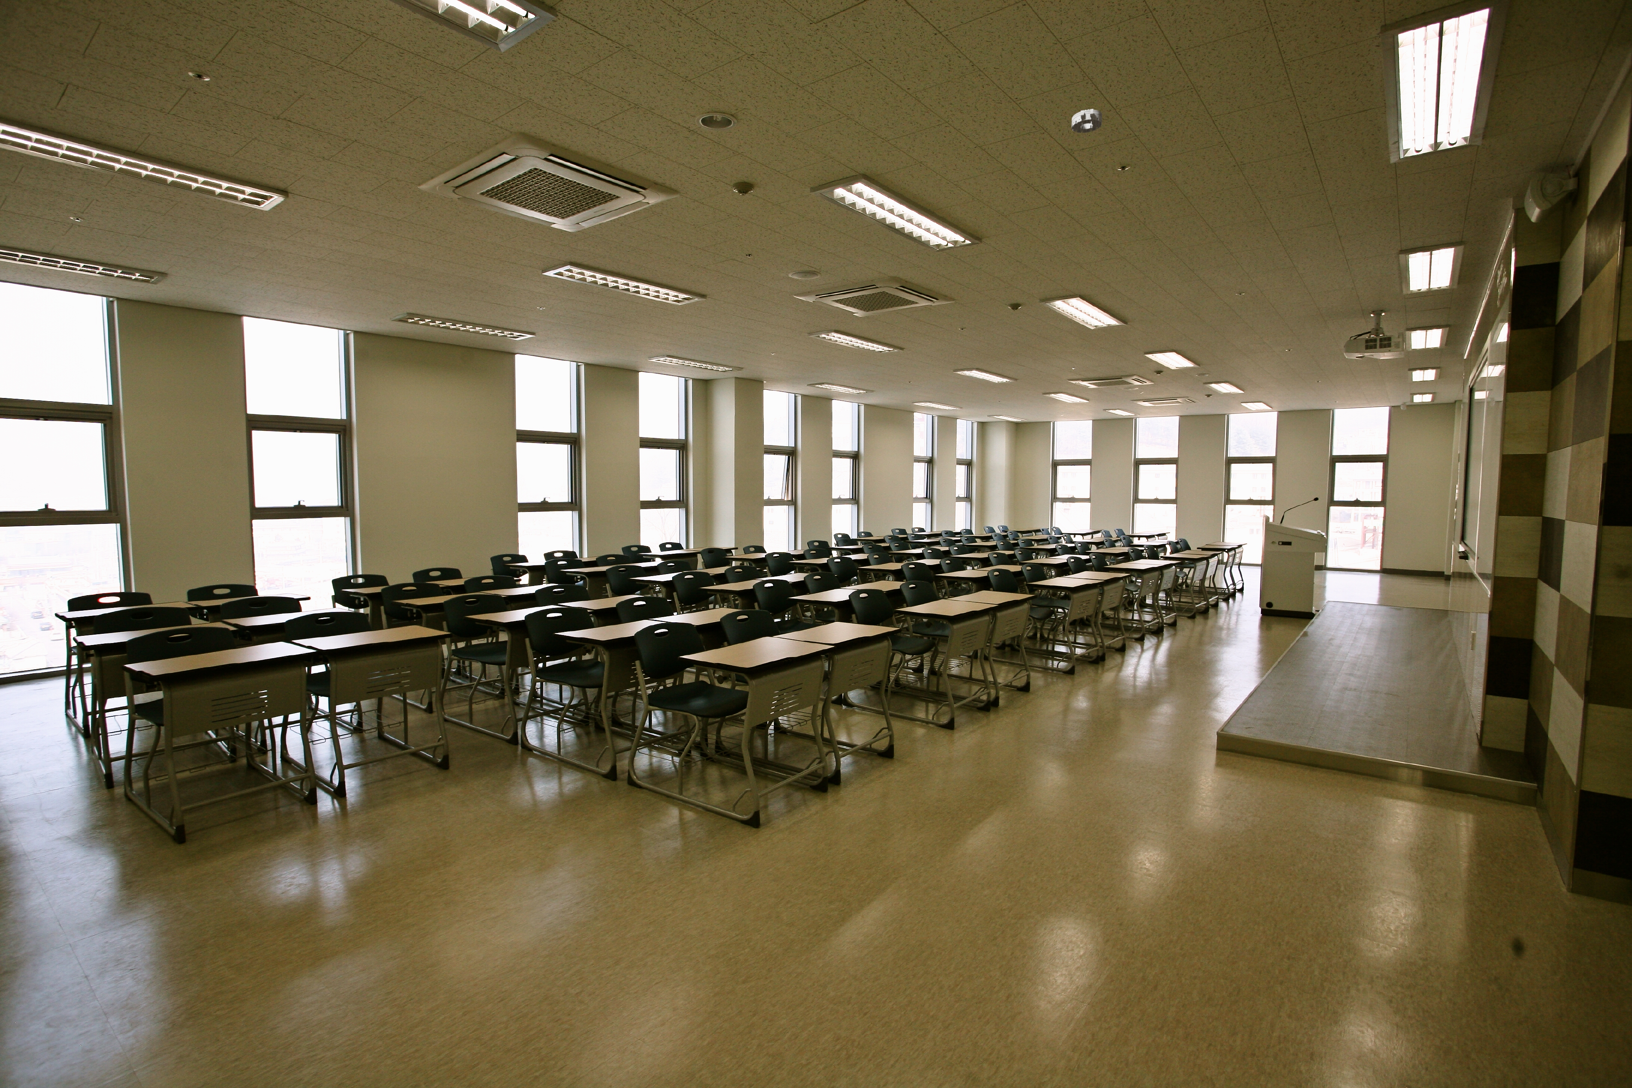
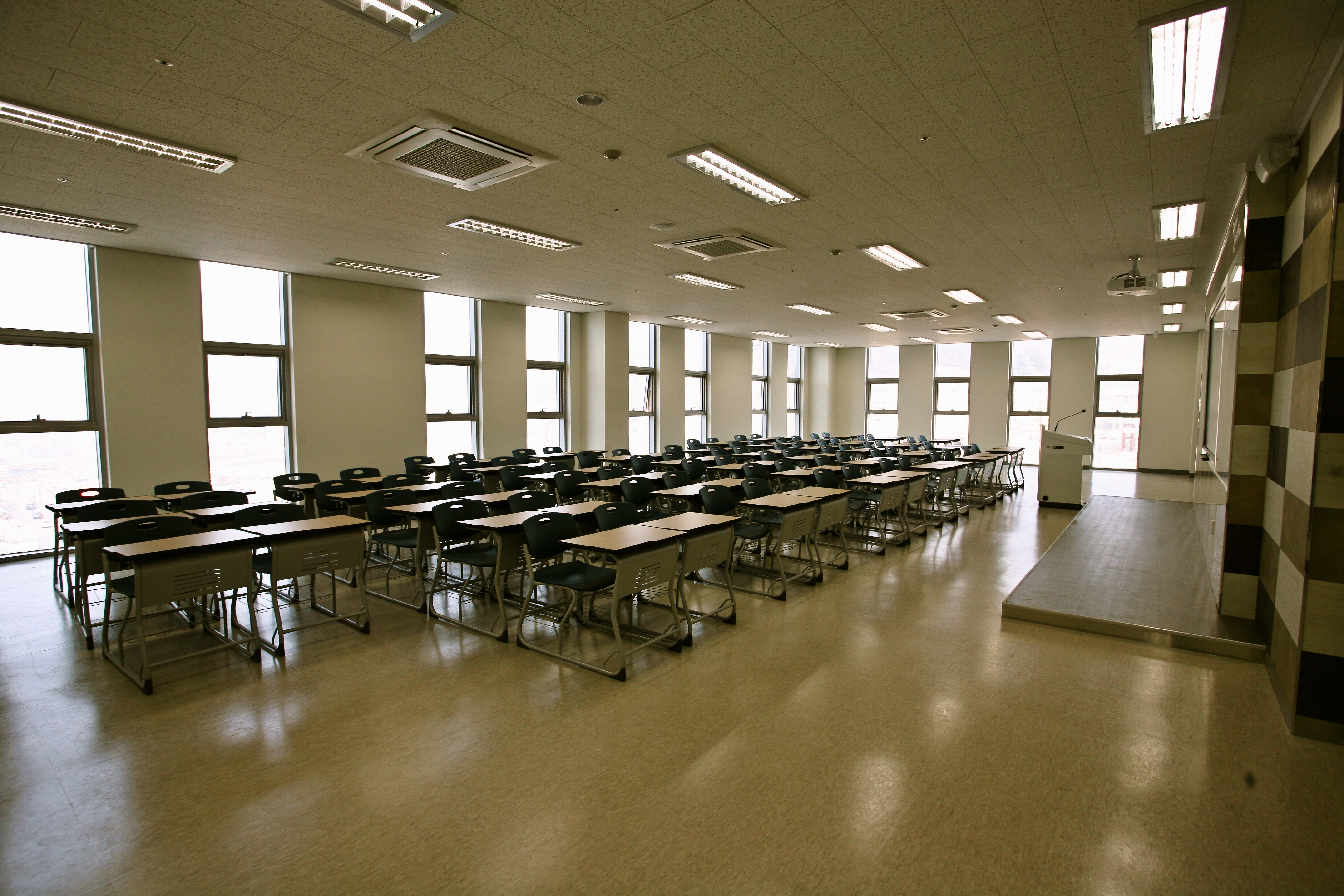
- smoke detector (1087, 120)
